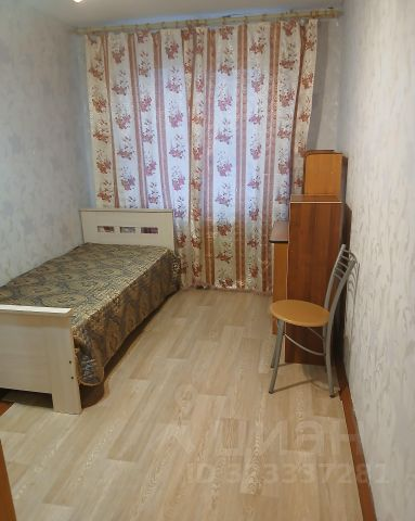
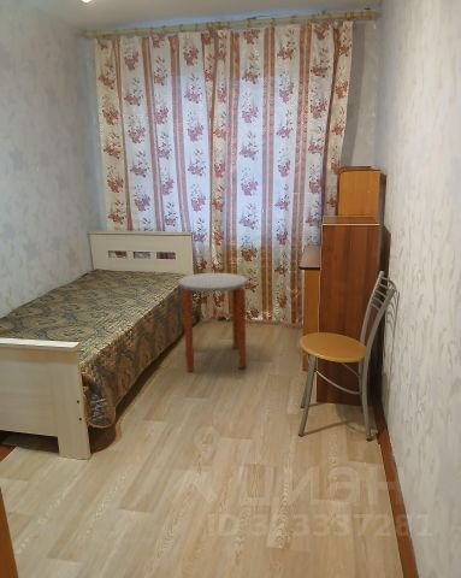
+ side table (232, 319)
